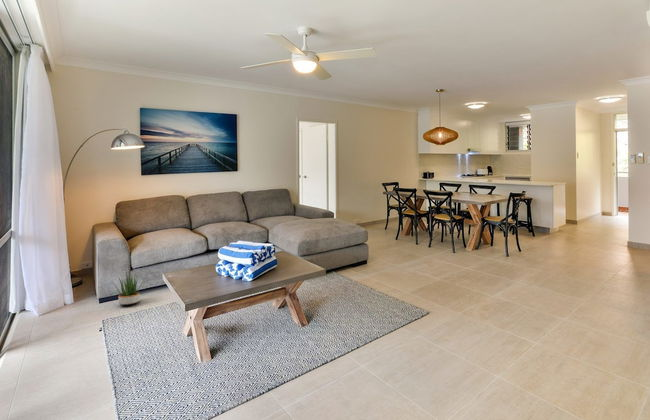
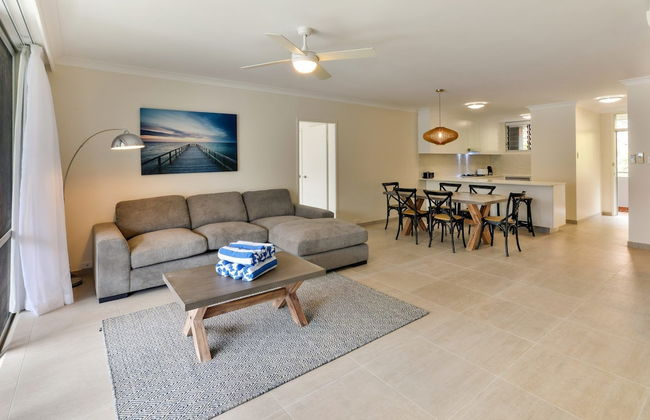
- potted plant (128, 287)
